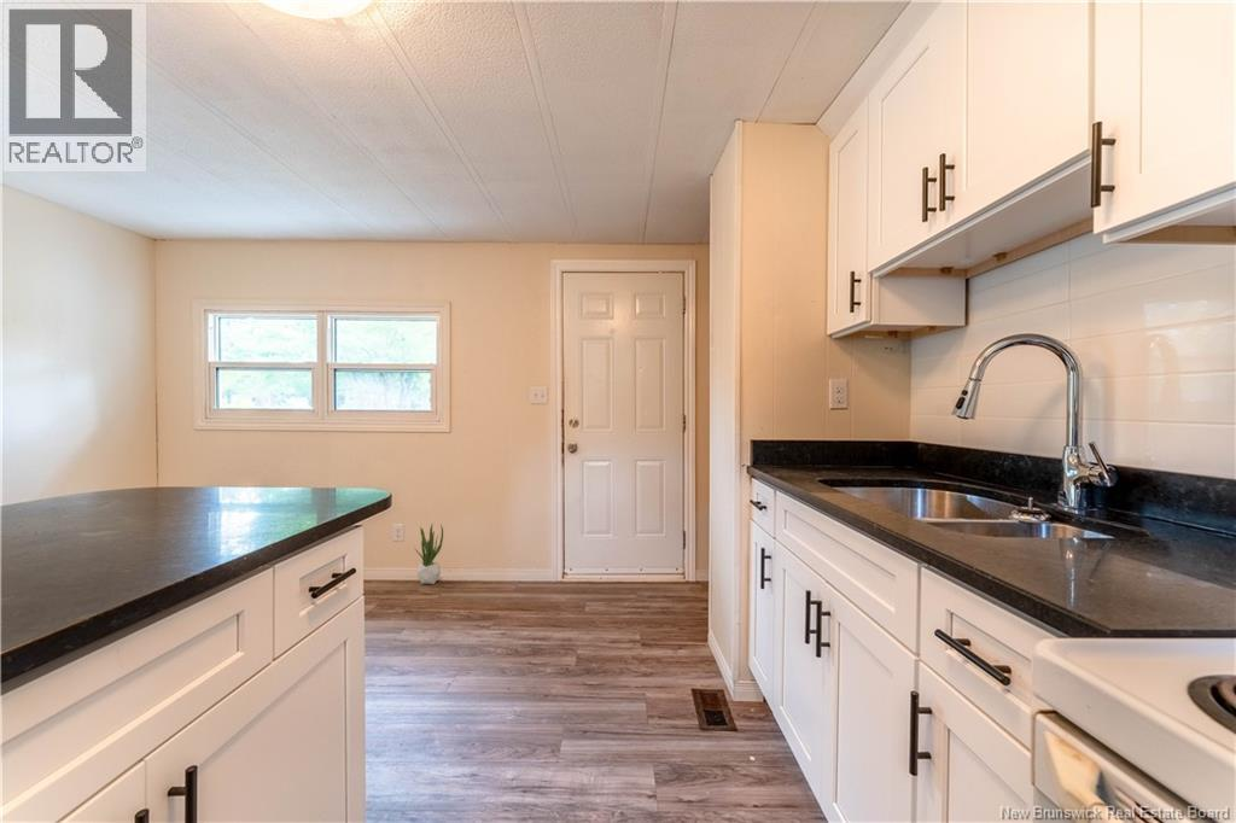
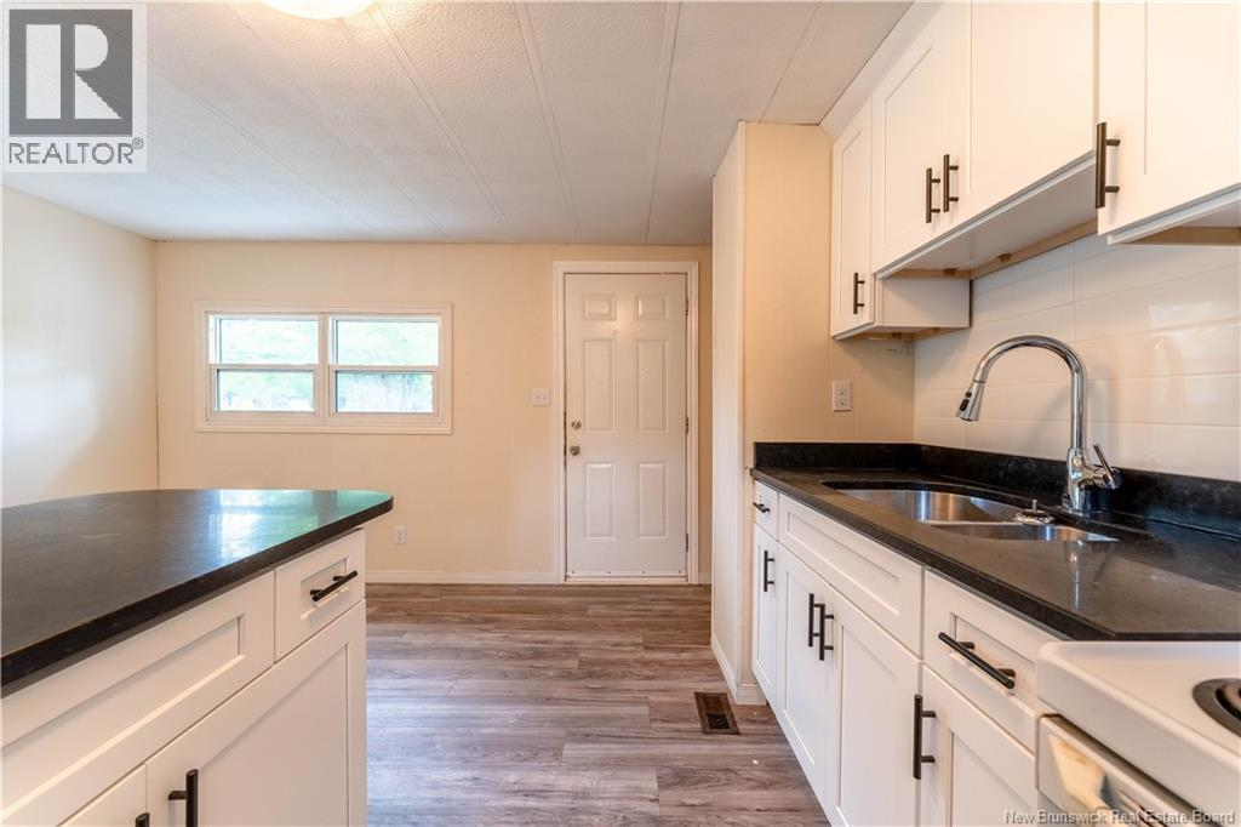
- potted plant (430, 553)
